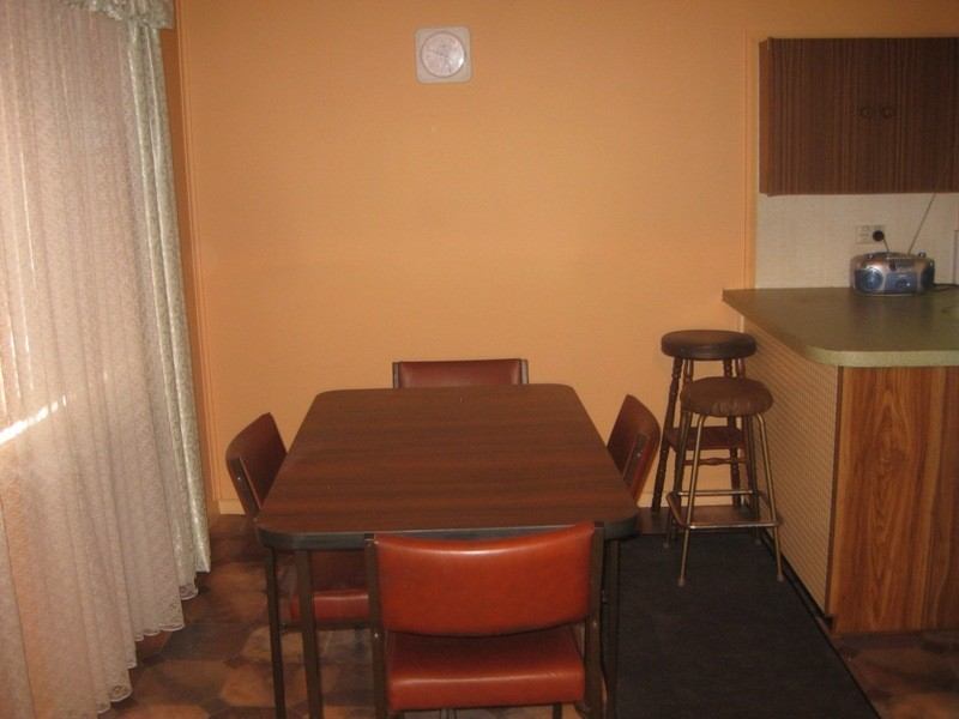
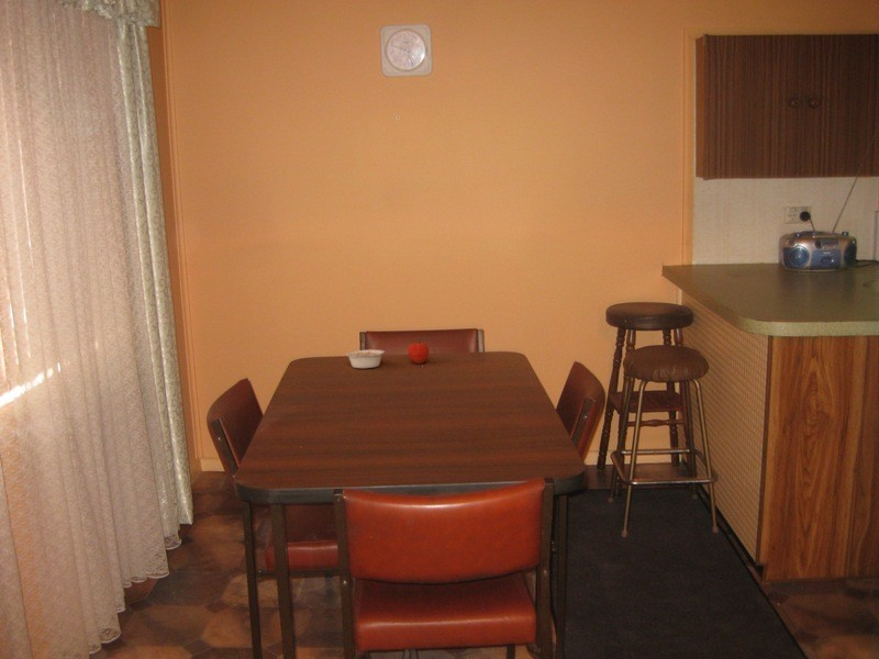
+ legume (367, 357)
+ fruit (419, 351)
